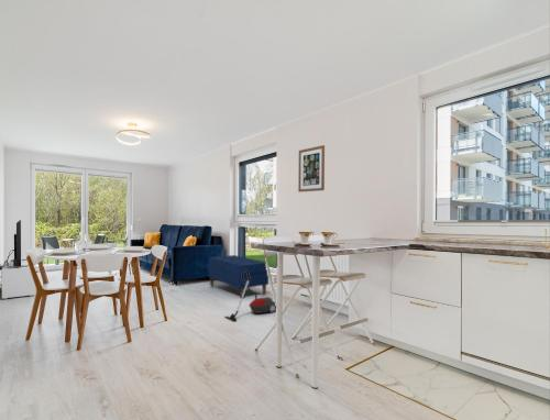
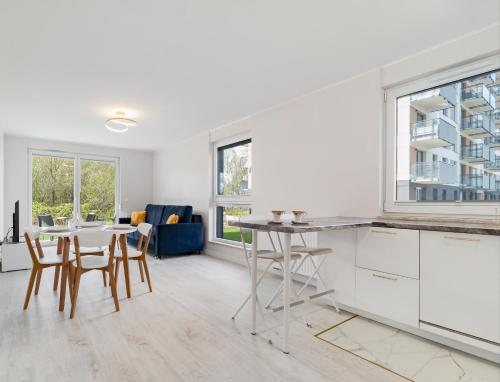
- wall art (310, 169)
- vacuum cleaner (250, 290)
- bench (237, 275)
